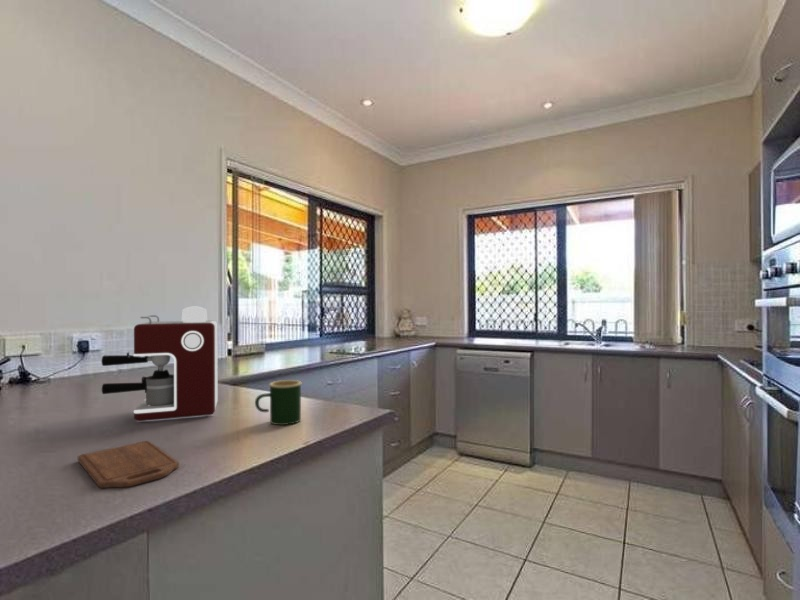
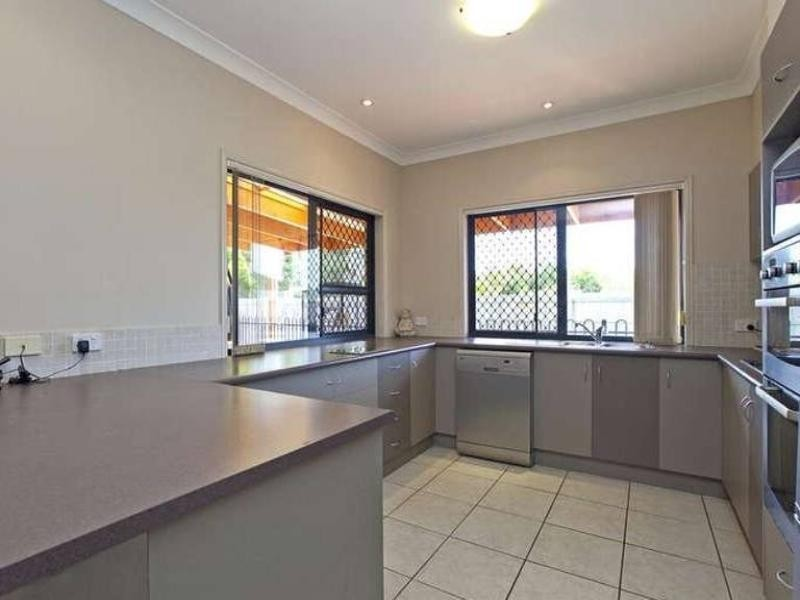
- coffee maker (161, 360)
- mug (278, 403)
- cutting board (129, 463)
